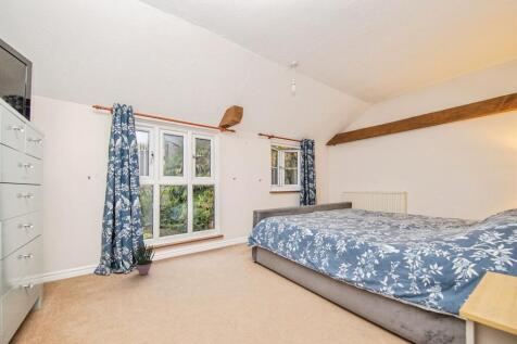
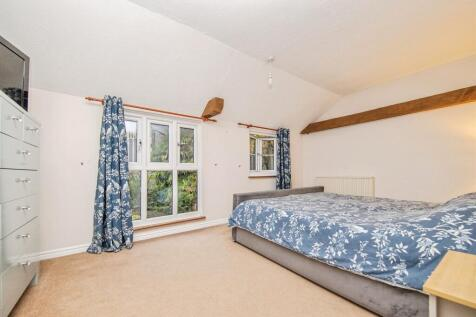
- potted plant (142, 257)
